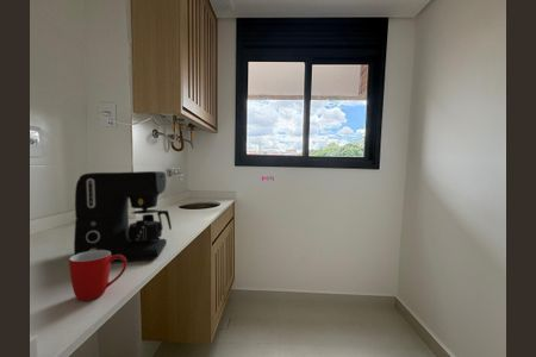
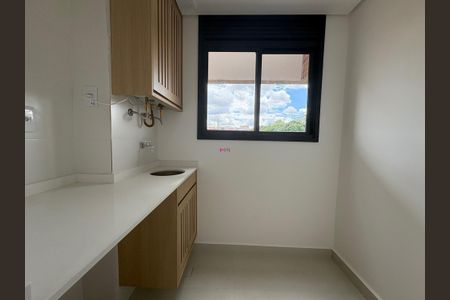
- mug (99, 274)
- coffee maker (132, 212)
